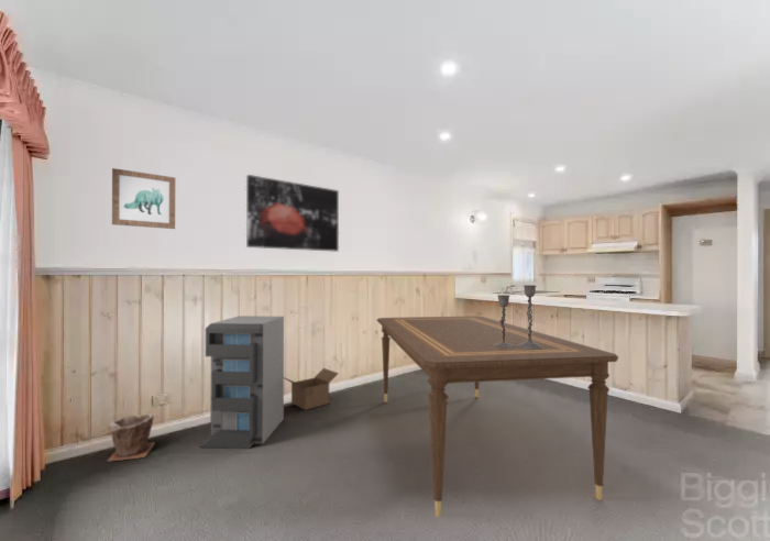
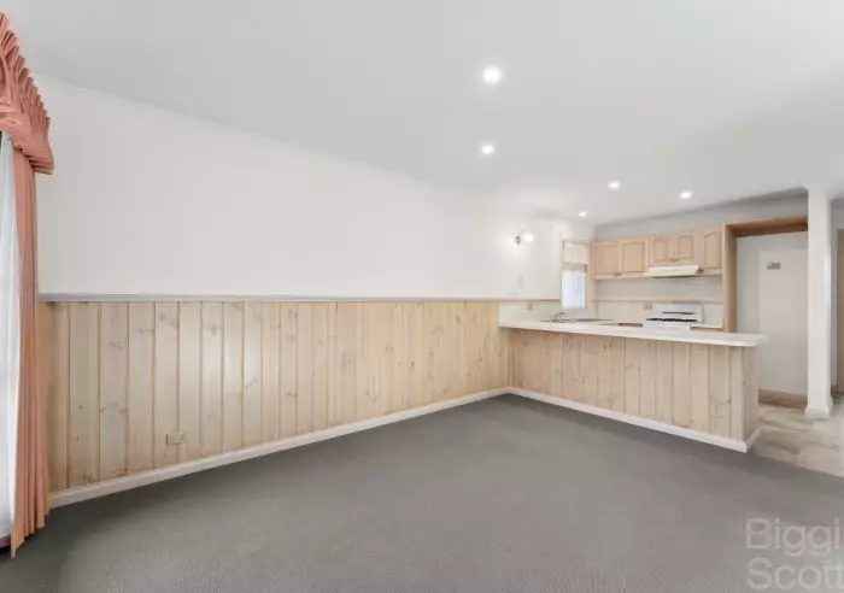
- storage cabinet (245, 376)
- candlestick (527, 314)
- wall art (296, 216)
- wall art (144, 199)
- plant pot (132, 434)
- box (310, 388)
- dining table (463, 382)
